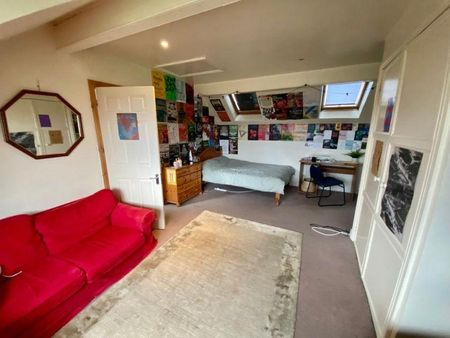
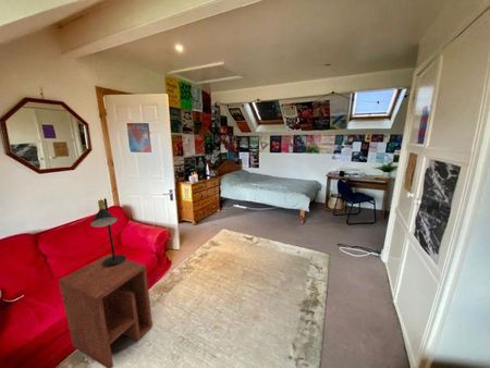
+ table lamp (109, 232)
+ side table (109, 305)
